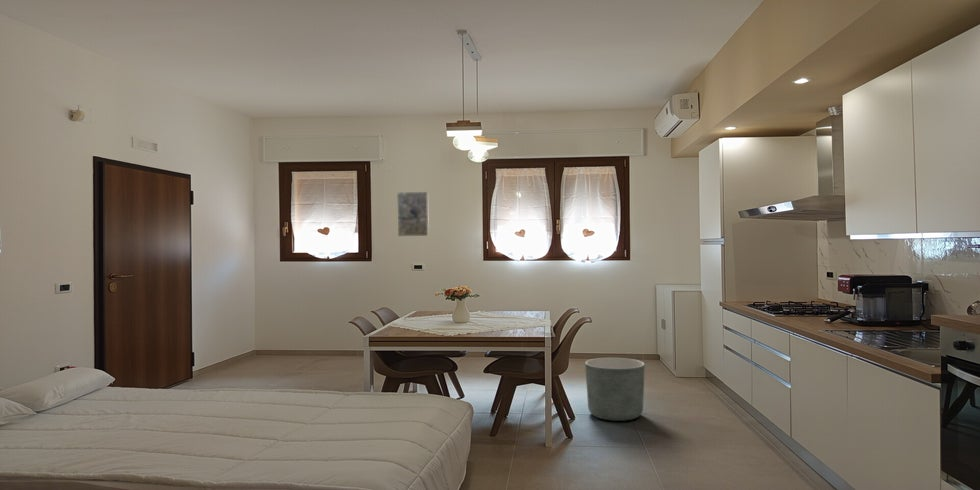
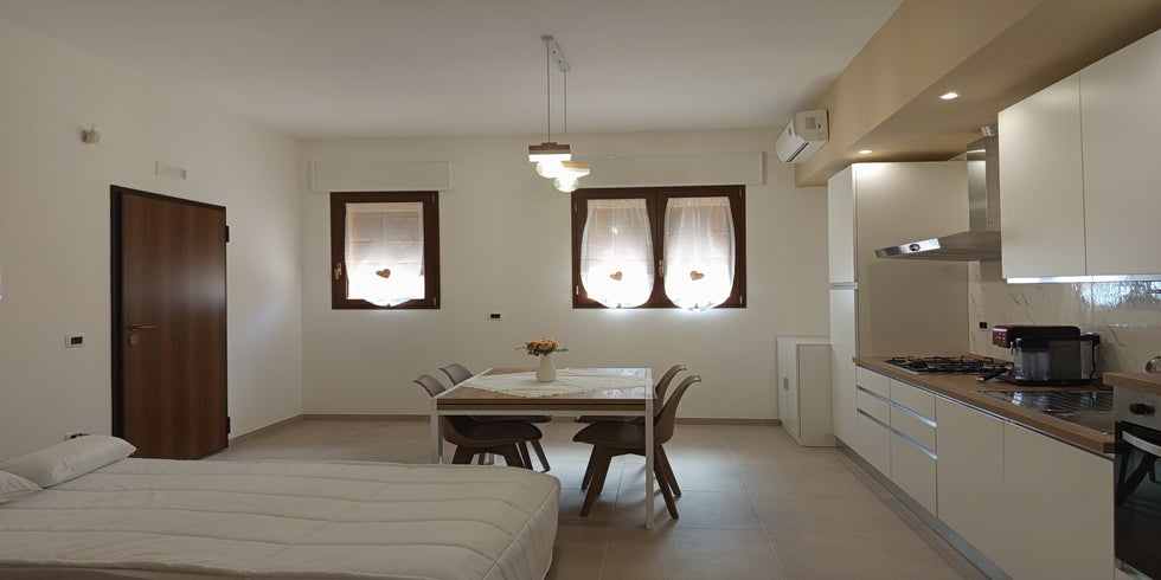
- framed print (413, 214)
- planter (615, 389)
